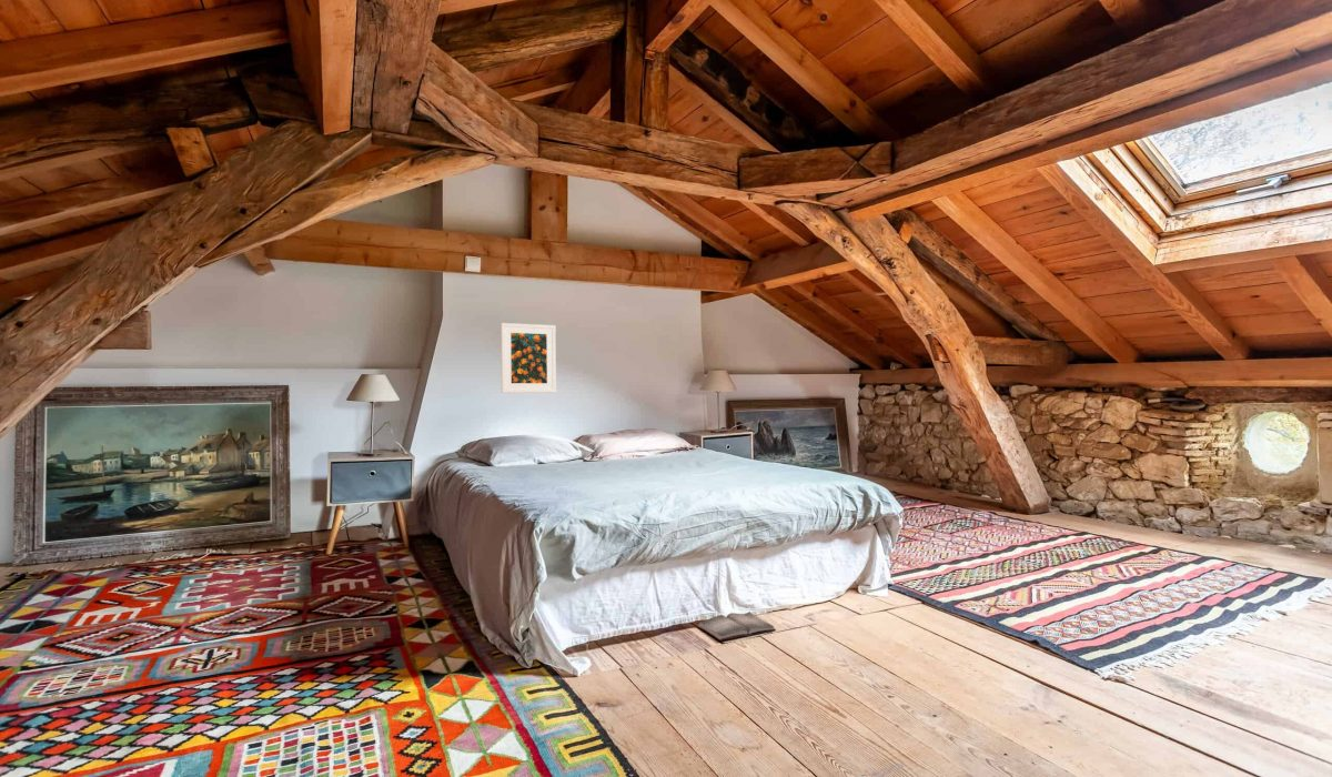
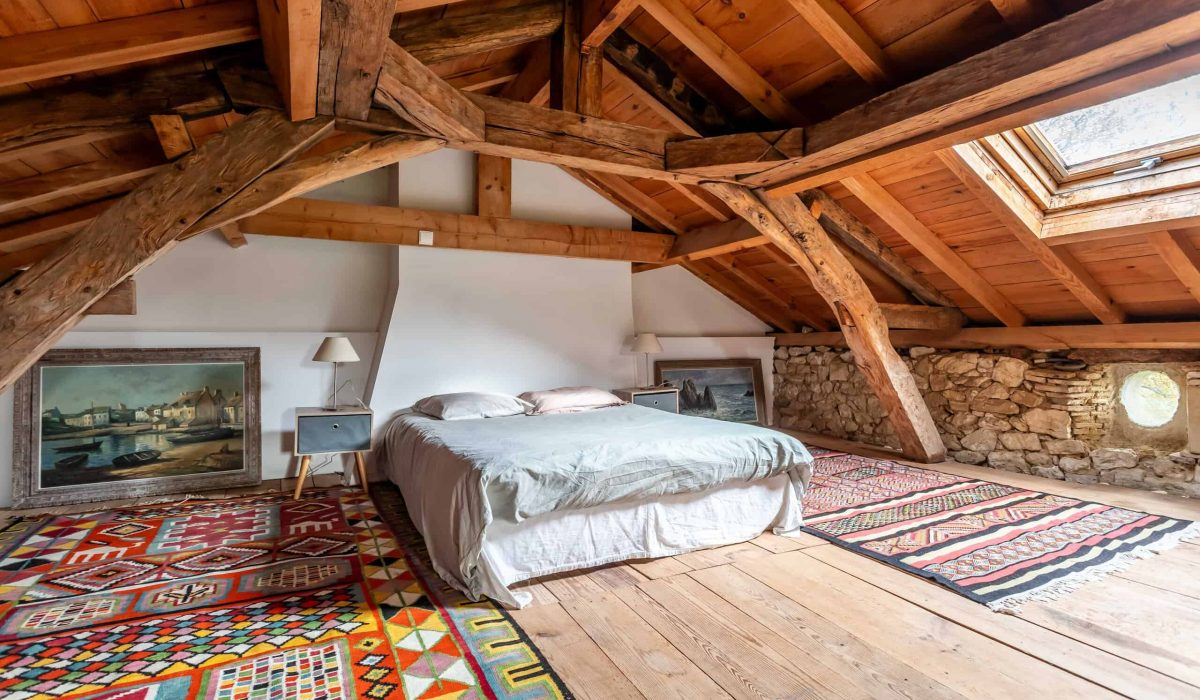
- hardback book (736, 624)
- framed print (528, 357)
